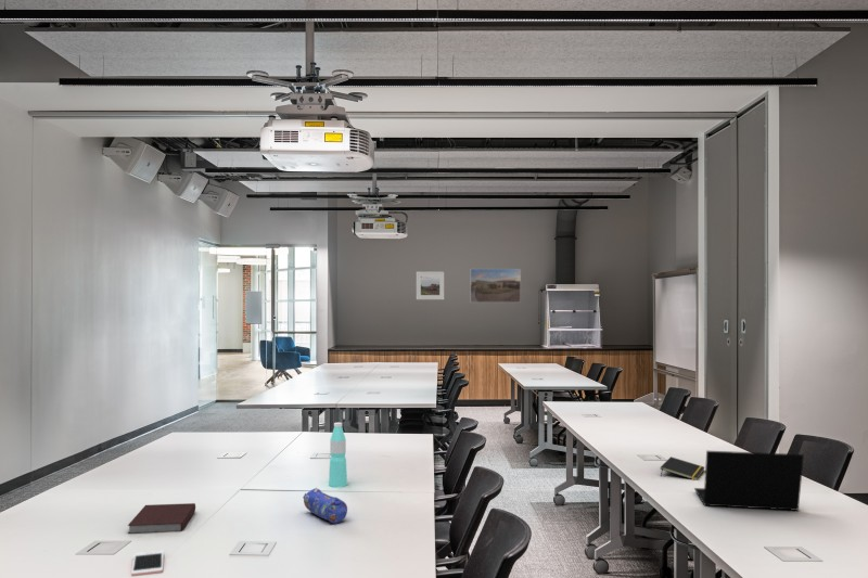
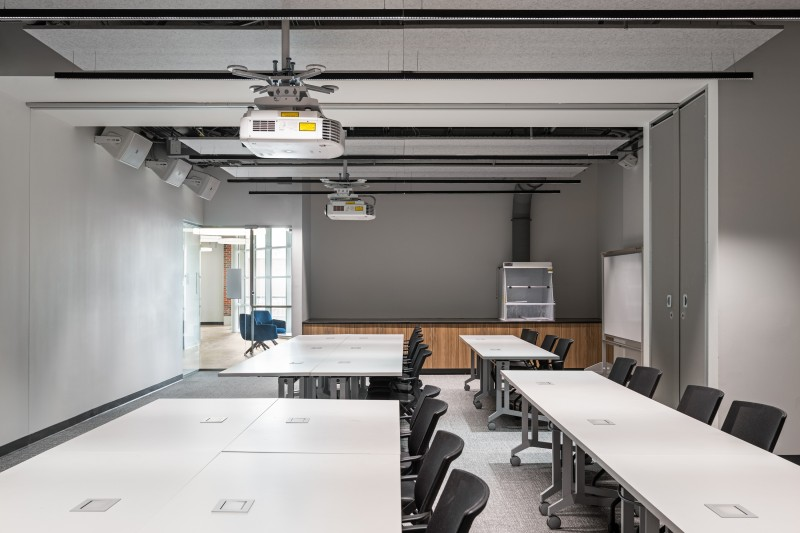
- water bottle (337, 453)
- laptop (745, 474)
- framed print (430, 285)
- pencil case (324, 504)
- notepad (682, 467)
- notebook (163, 517)
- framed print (495, 285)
- cell phone (148, 562)
